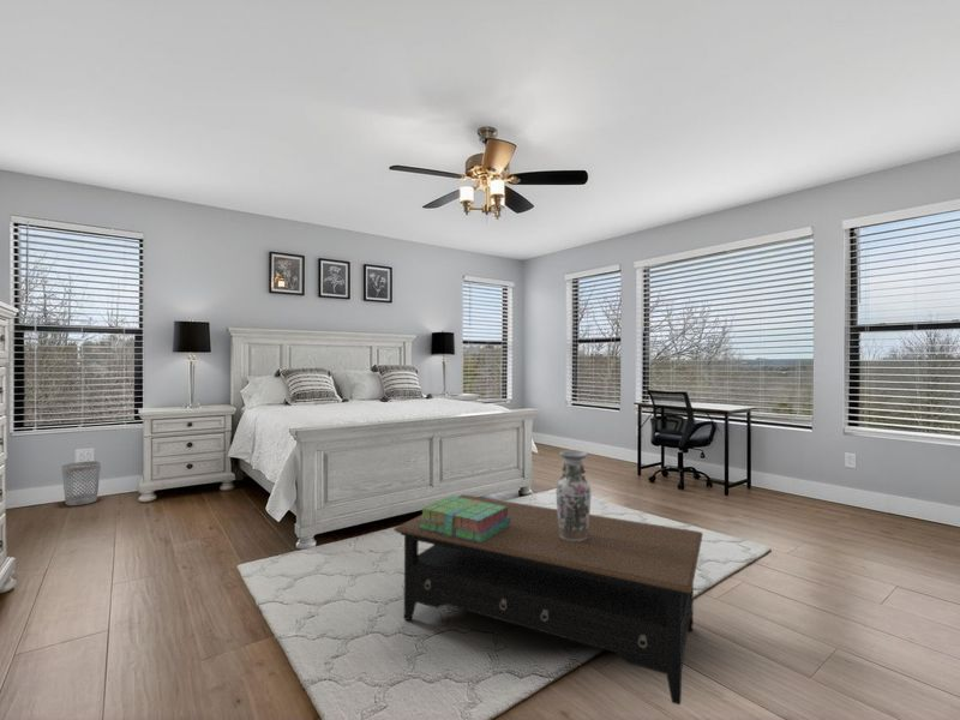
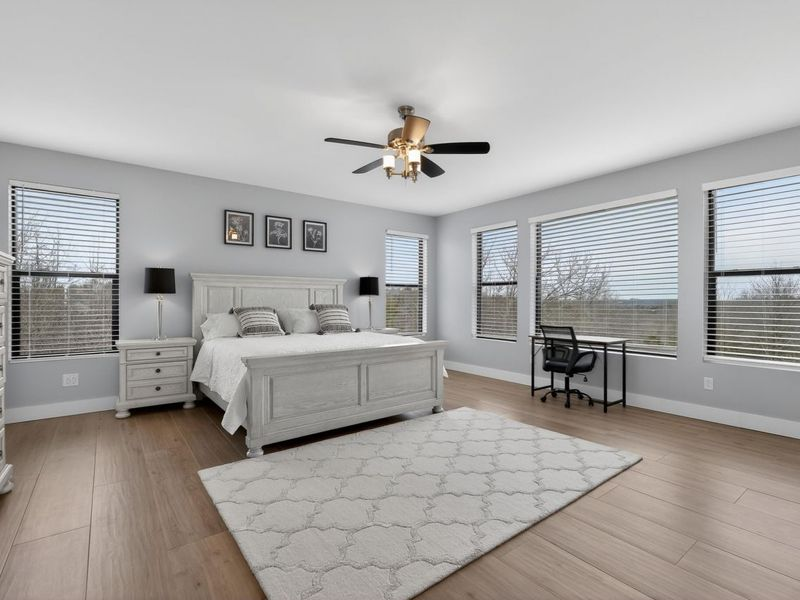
- vase (572, 493)
- coffee table (546, 576)
- wastebasket (82, 482)
- stack of books (463, 516)
